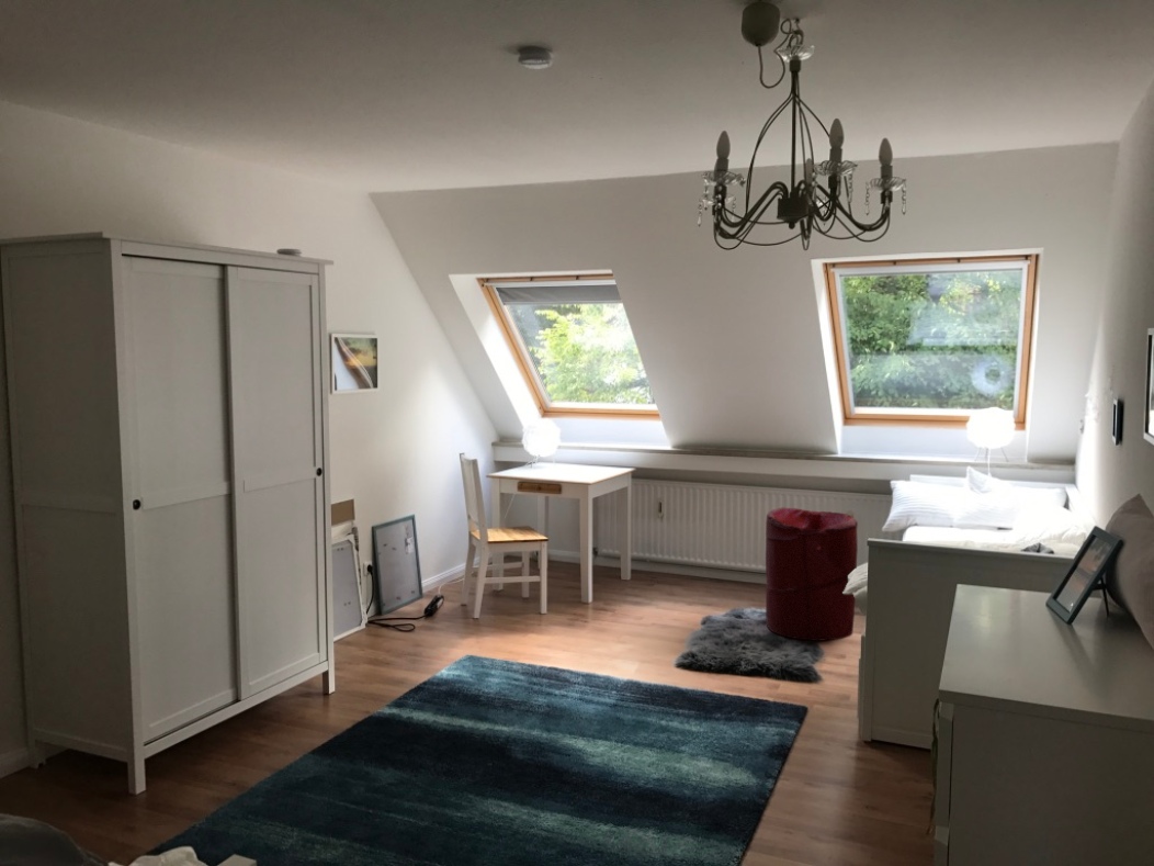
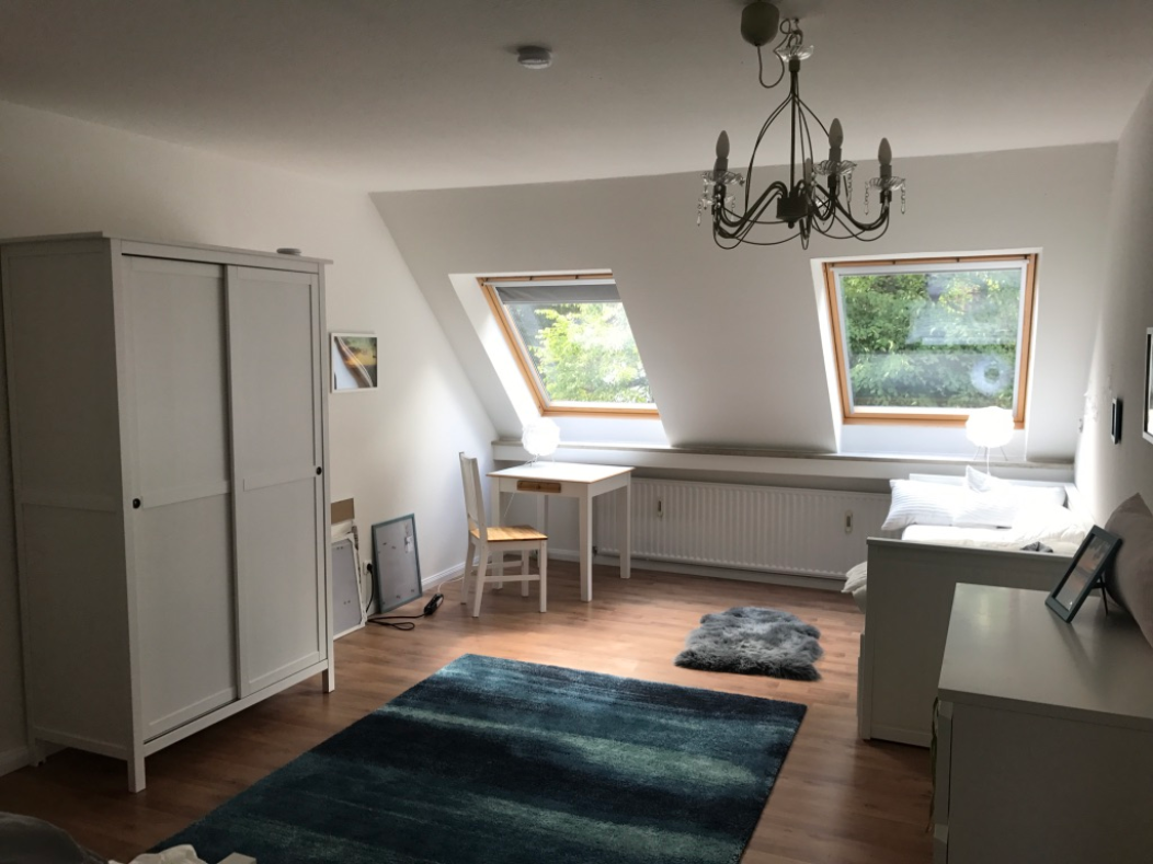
- laundry hamper (810, 571)
